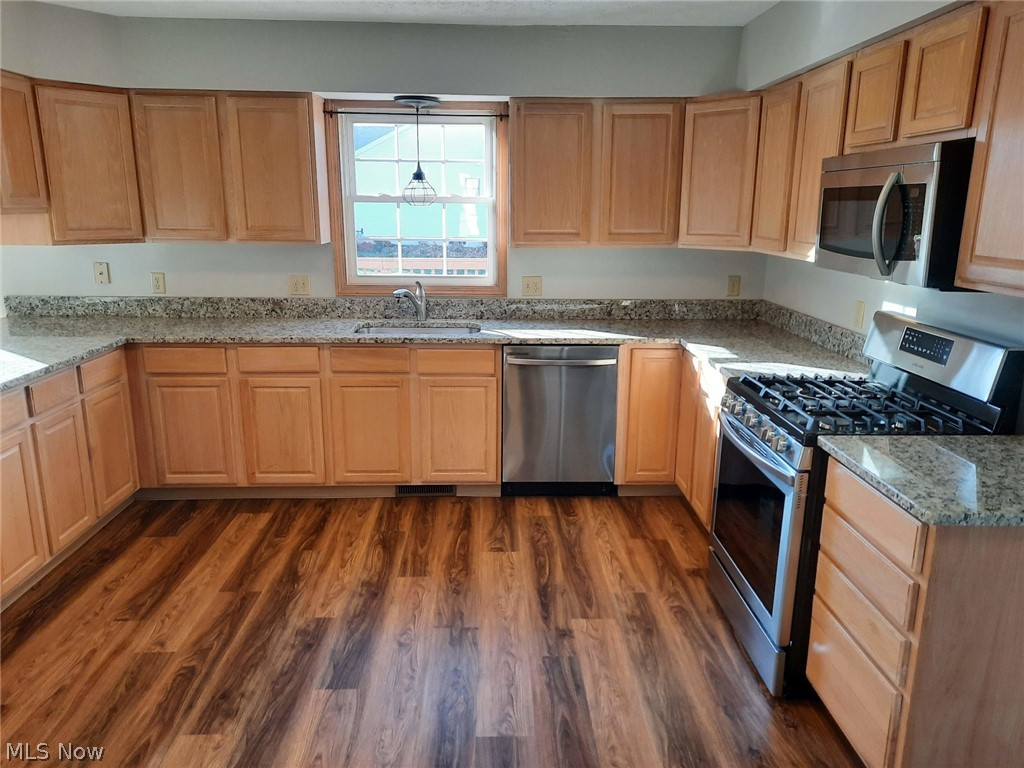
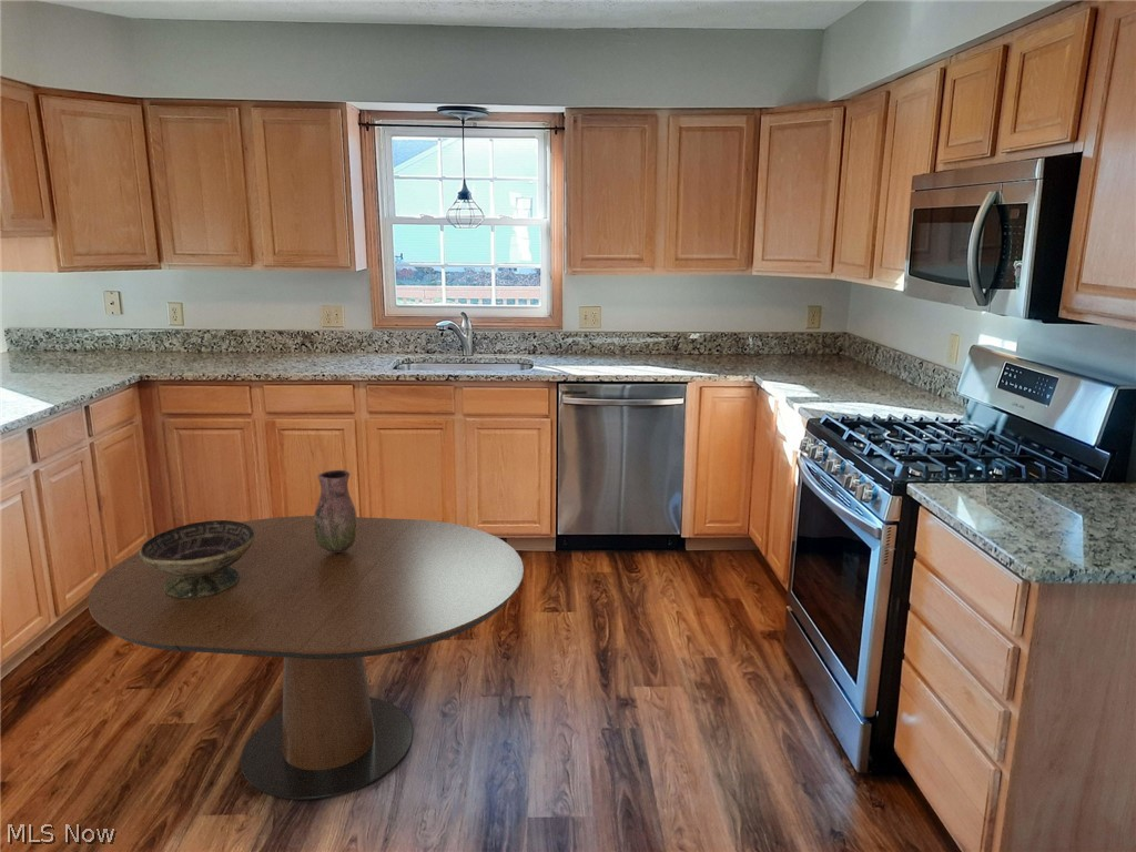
+ decorative bowl (200, 560)
+ dining table (333, 646)
+ vase (334, 513)
